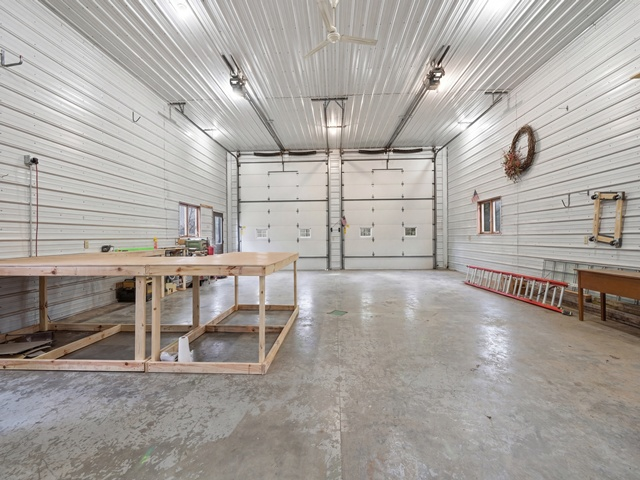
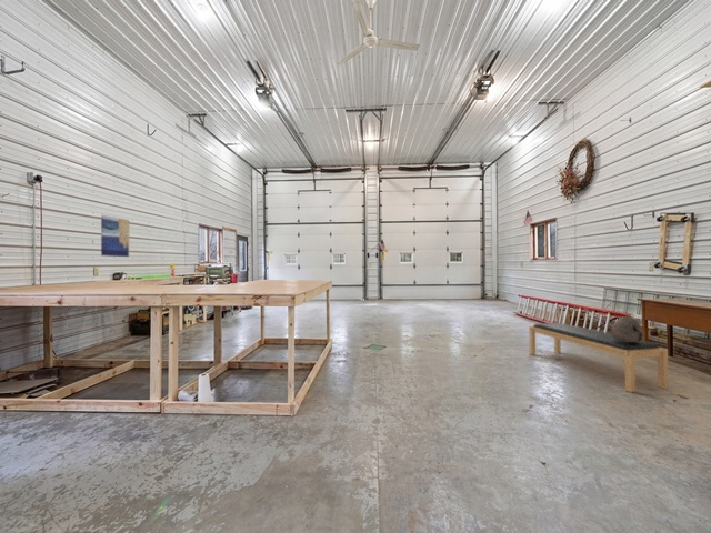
+ wall art (116, 237)
+ bench (588, 346)
+ clay pot (625, 329)
